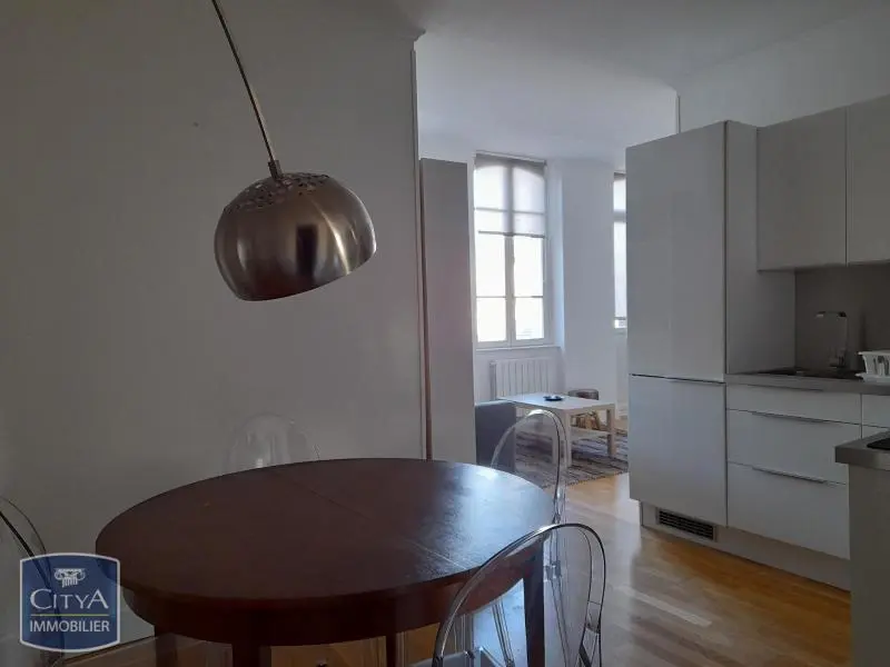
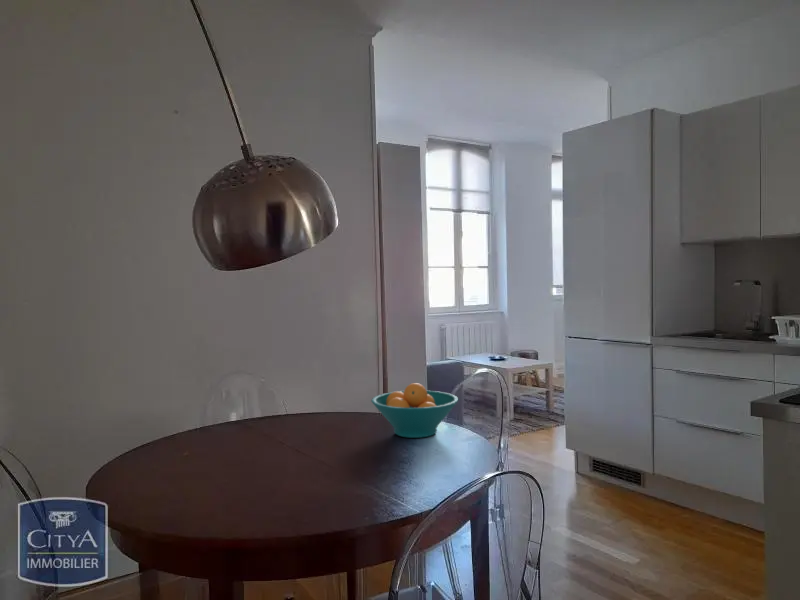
+ fruit bowl (415, 408)
